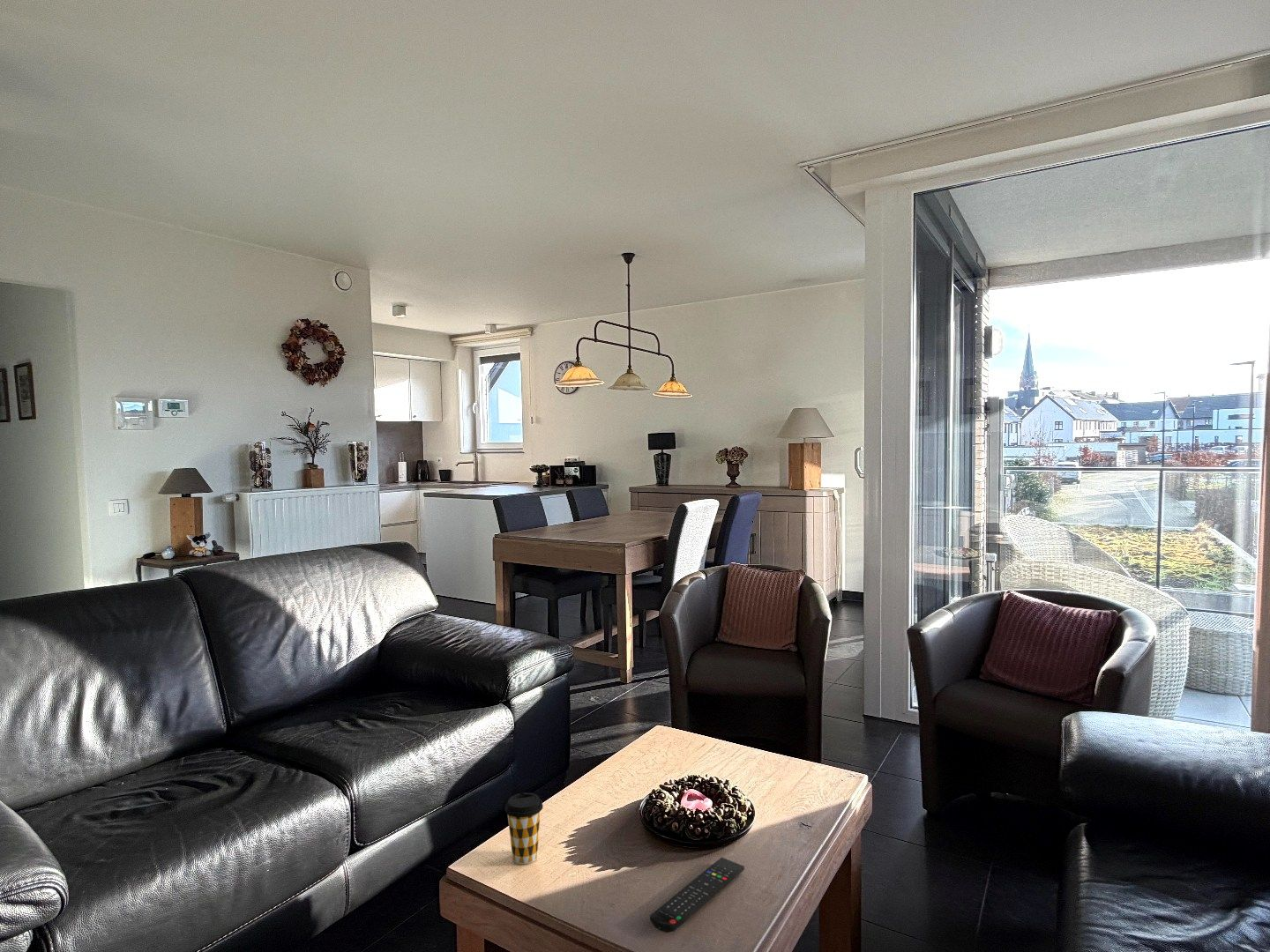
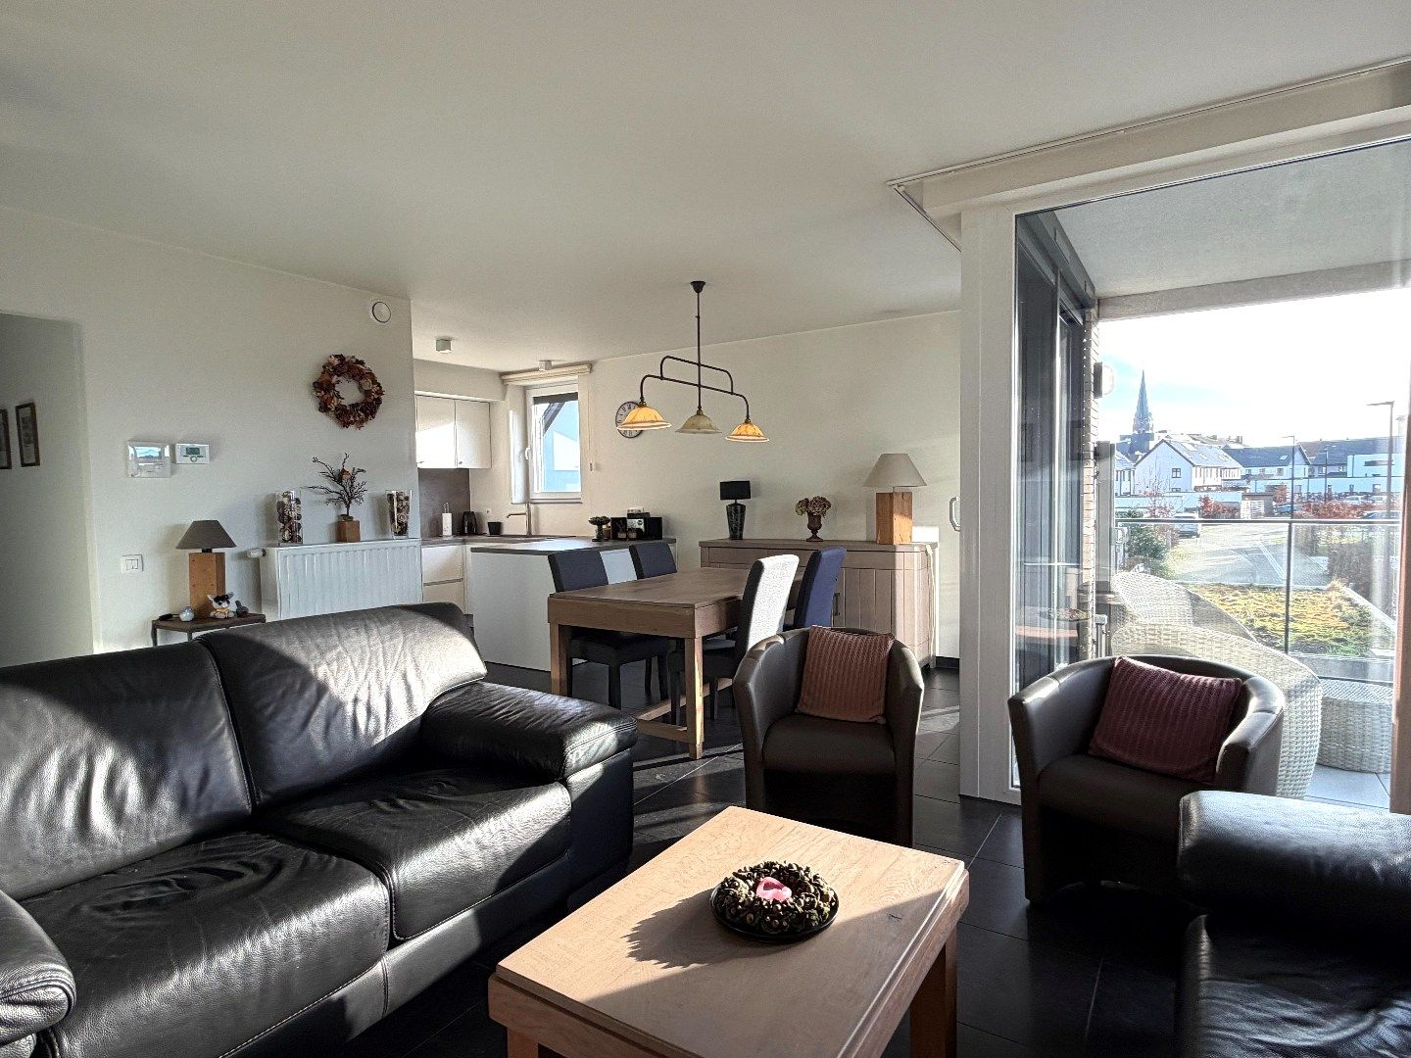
- remote control (698, 893)
- coffee cup (524, 829)
